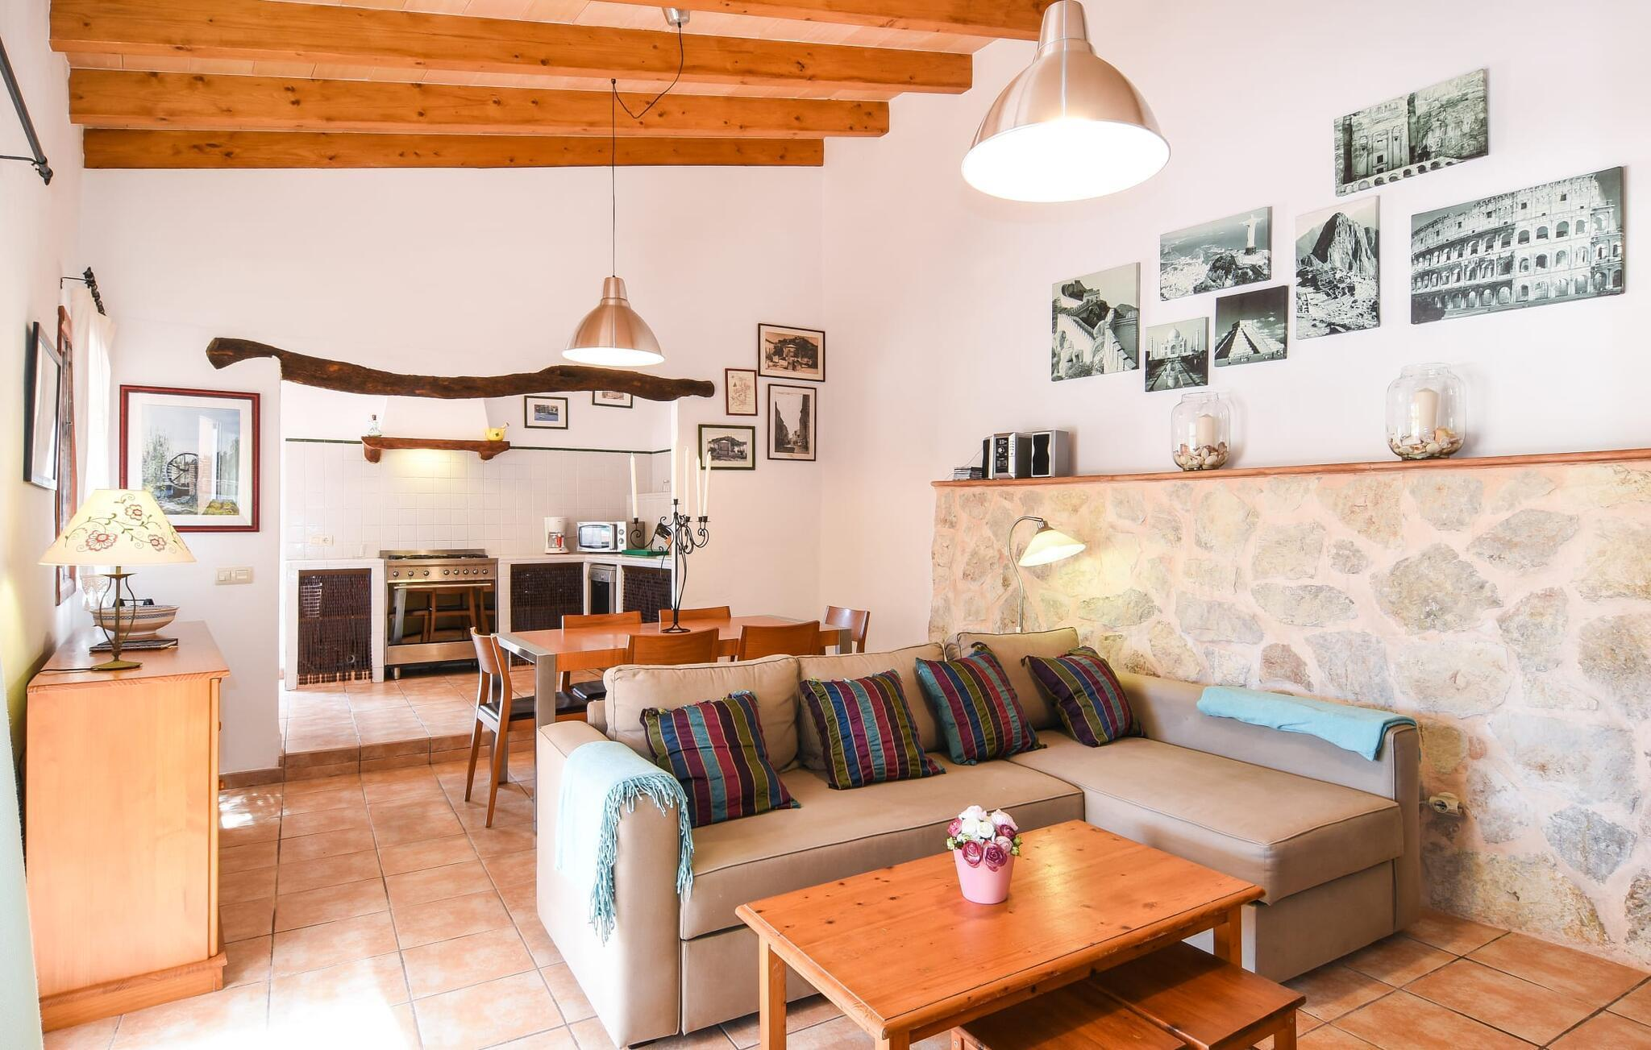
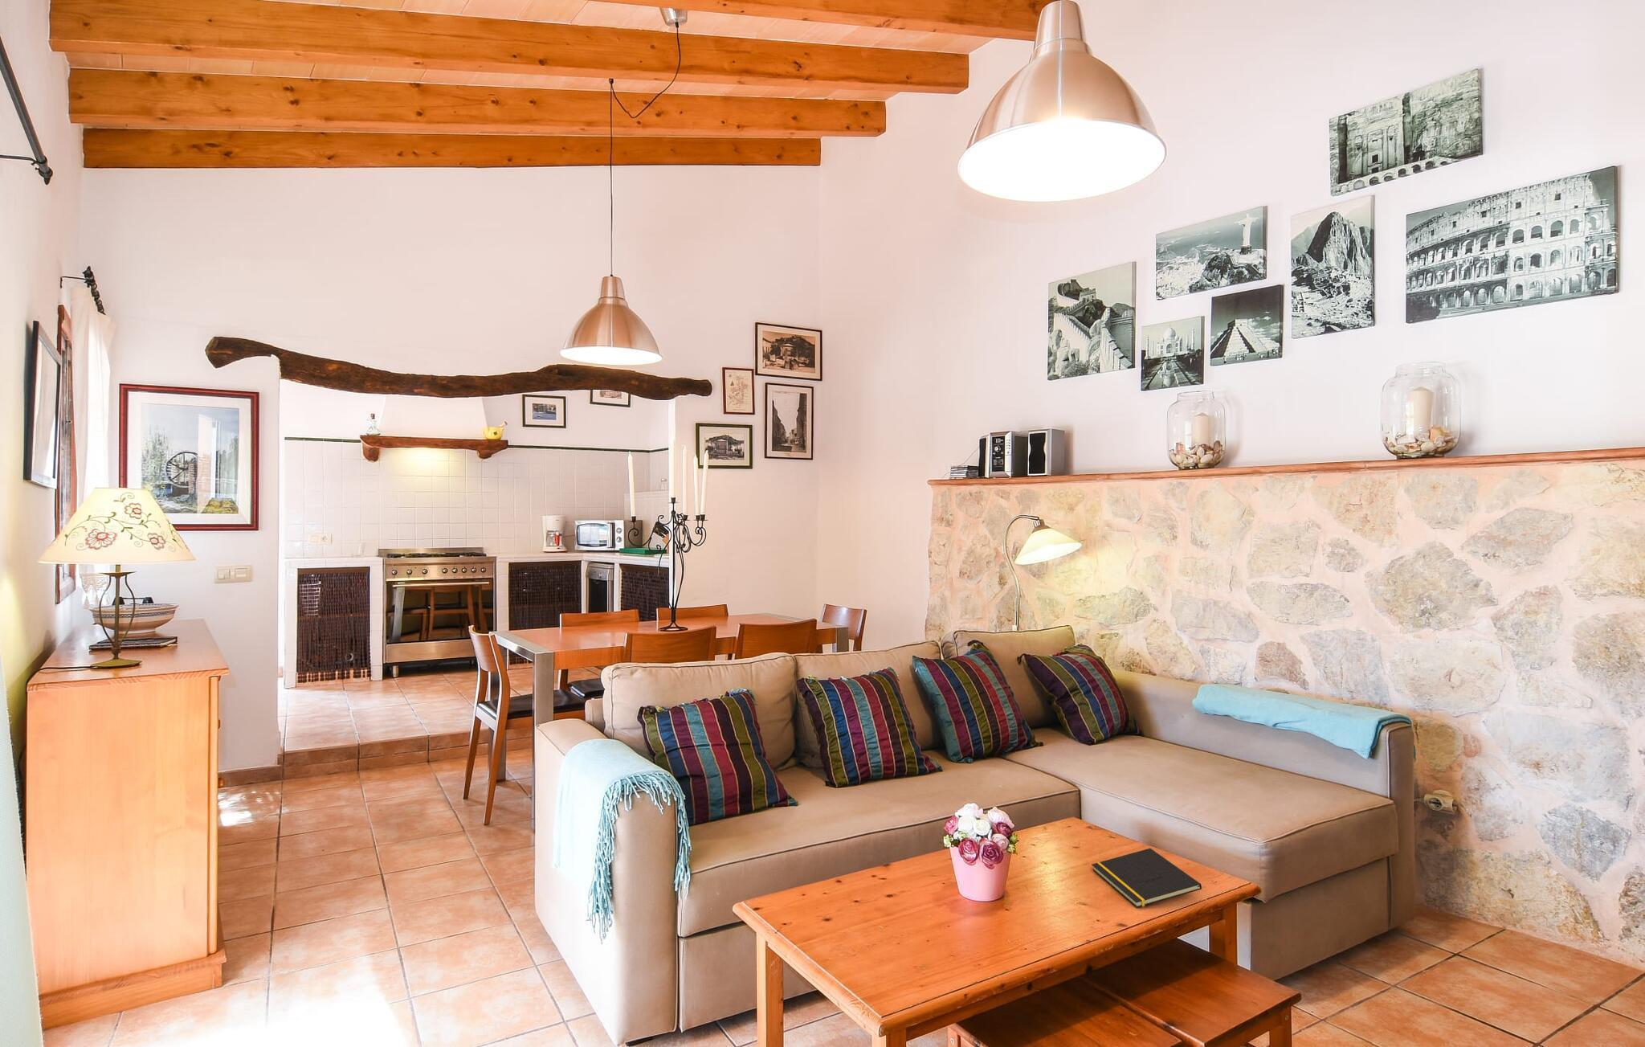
+ notepad (1144, 875)
